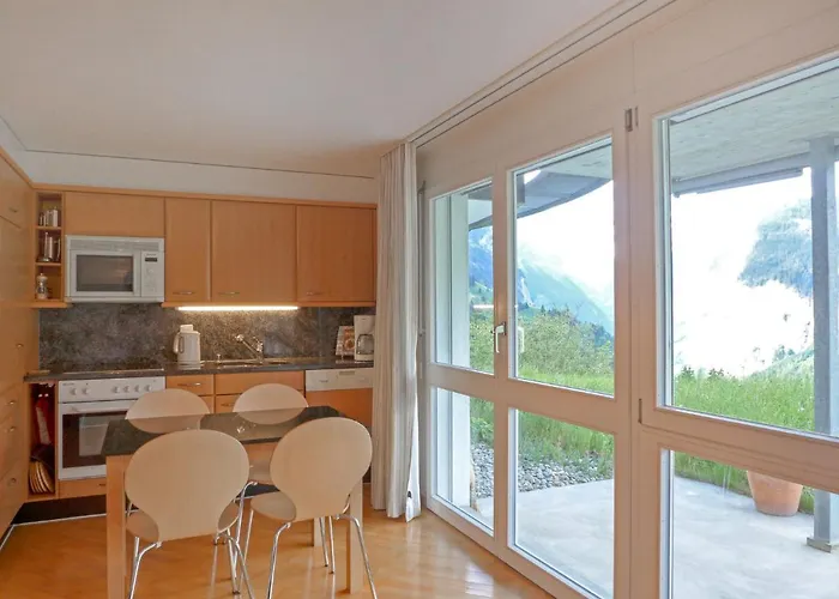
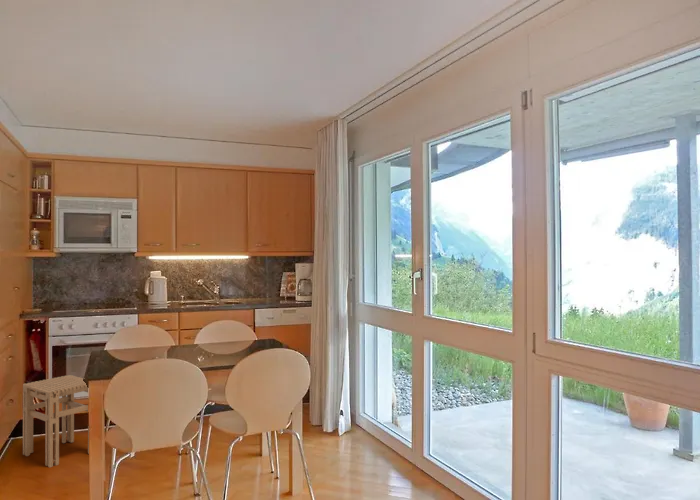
+ stool (60, 416)
